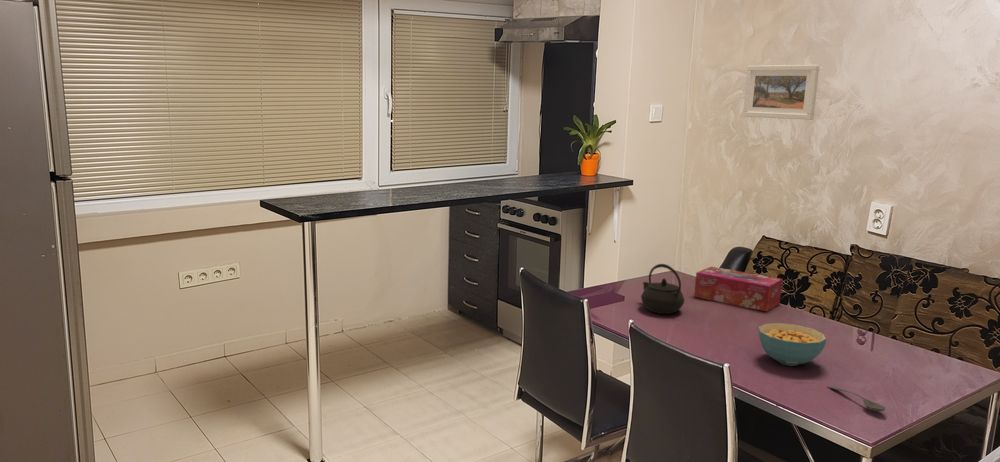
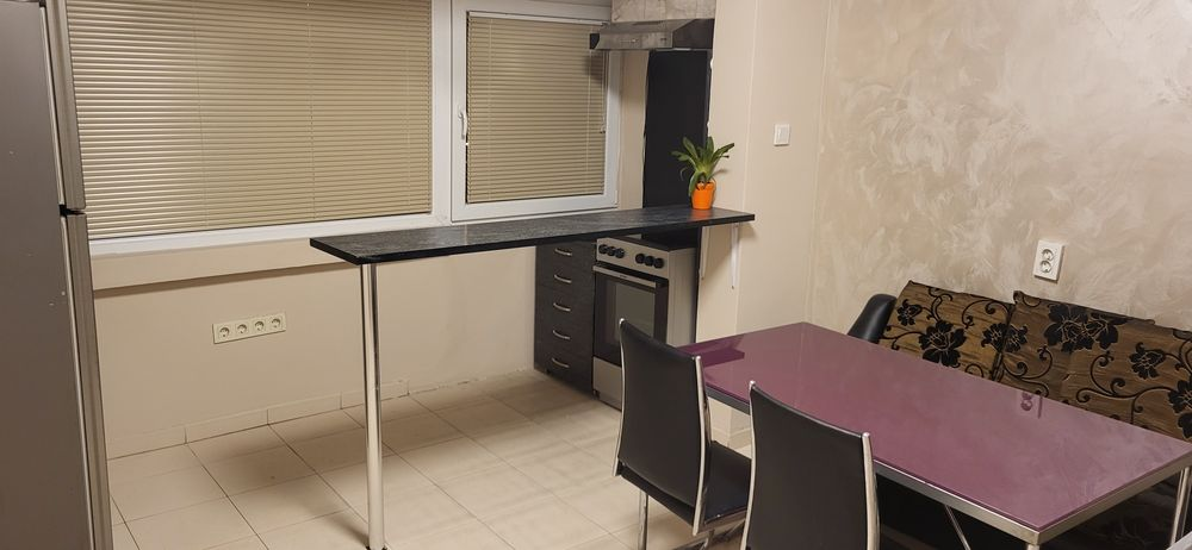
- cereal bowl (790, 347)
- tissue box (737, 288)
- kettle (661, 287)
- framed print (779, 91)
- soupspoon (855, 394)
